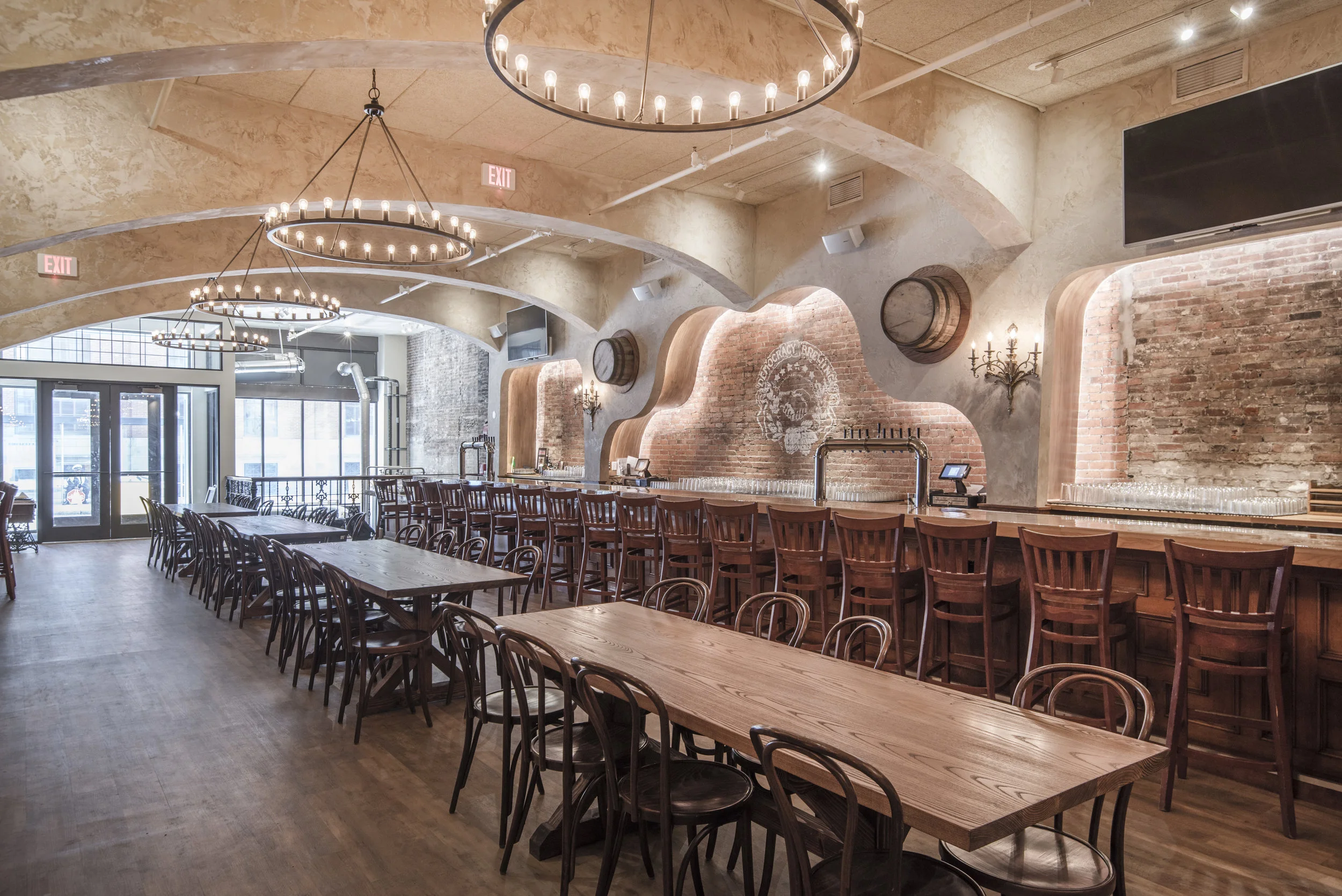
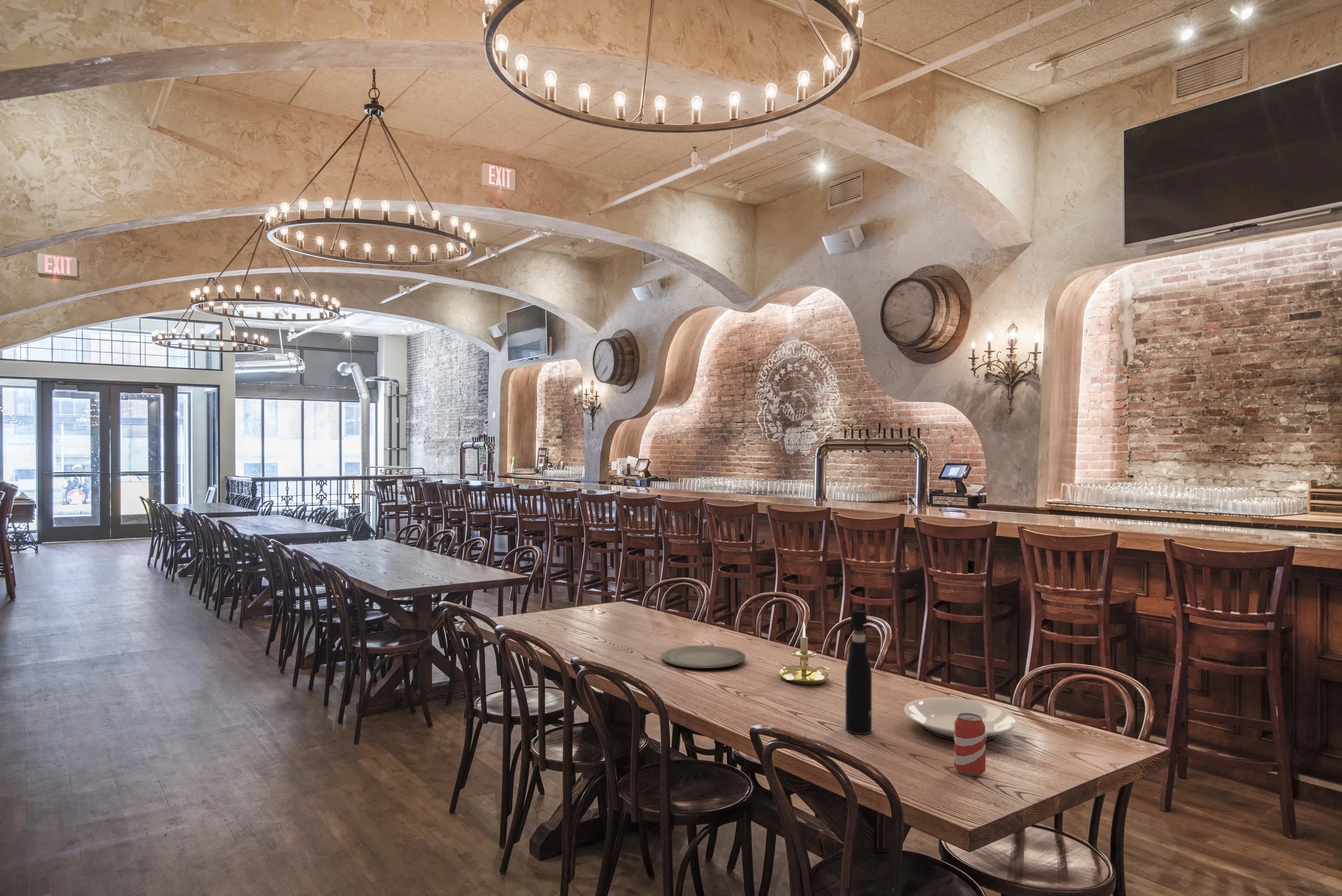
+ pepper grinder (858, 670)
+ beverage can (969, 744)
+ plate (956, 718)
+ candle holder (807, 651)
+ plate (703, 658)
